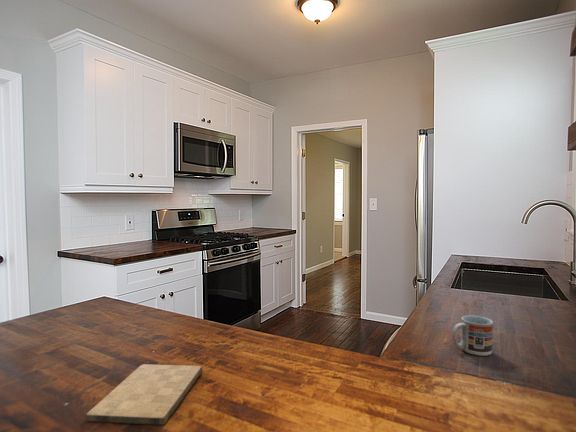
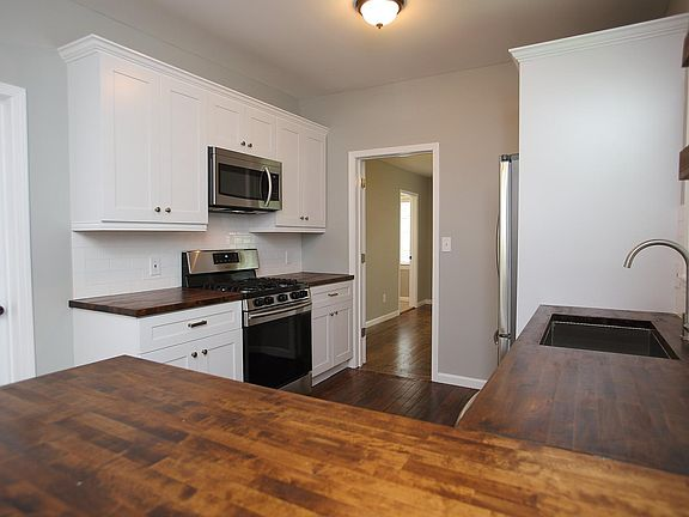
- cup (471, 335)
- cutting board (151, 390)
